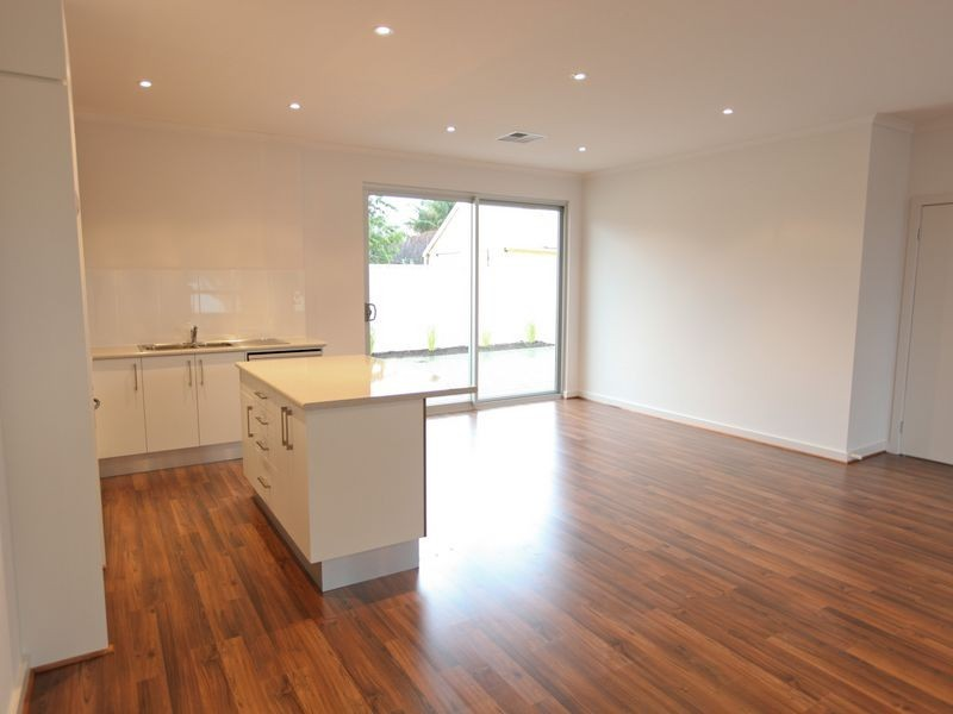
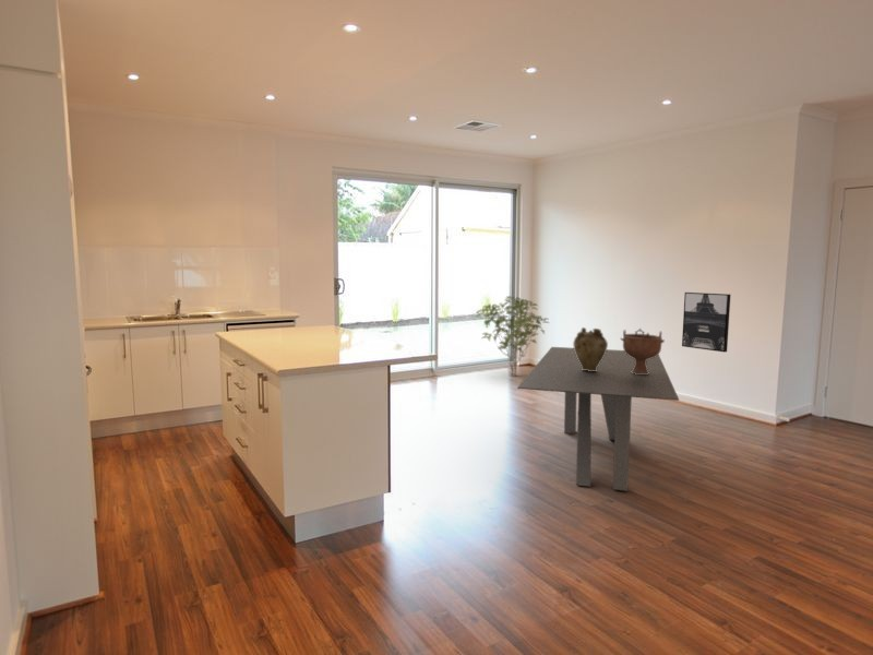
+ vase (589, 348)
+ wall art (705, 321)
+ decorative bowl (642, 350)
+ dining table (603, 409)
+ shrub (513, 335)
